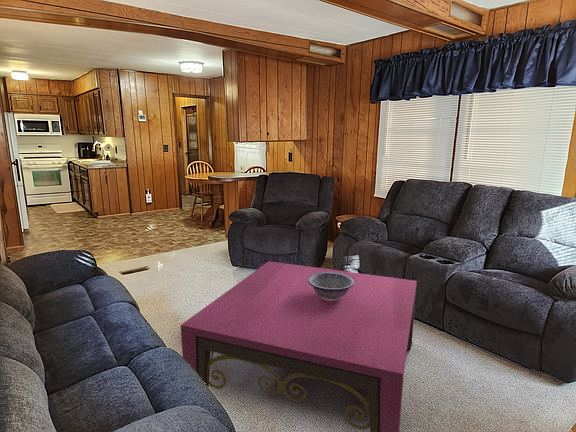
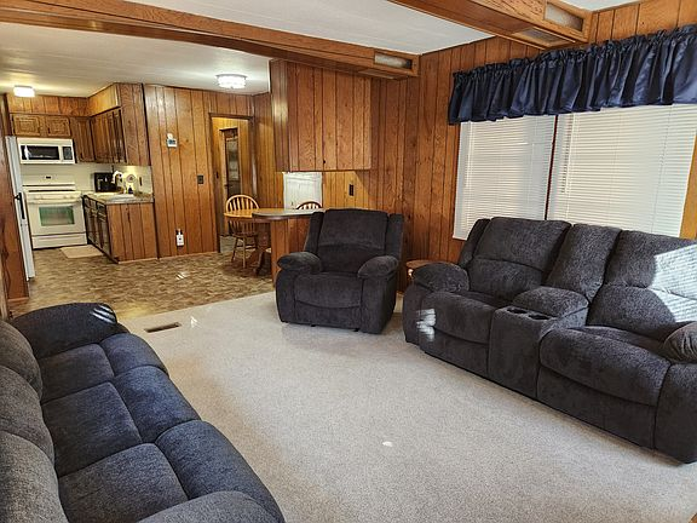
- decorative bowl (330, 288)
- coffee table (314, 334)
